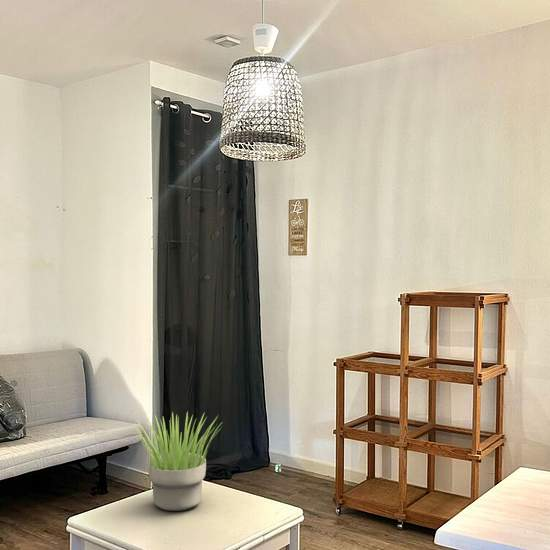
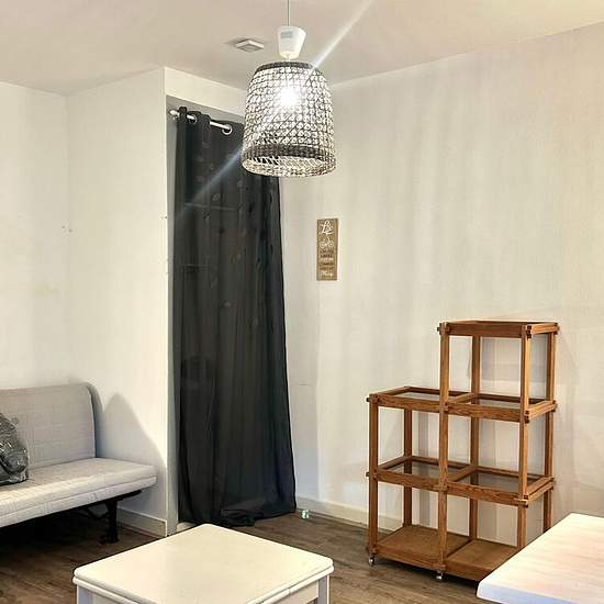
- potted plant (178, 463)
